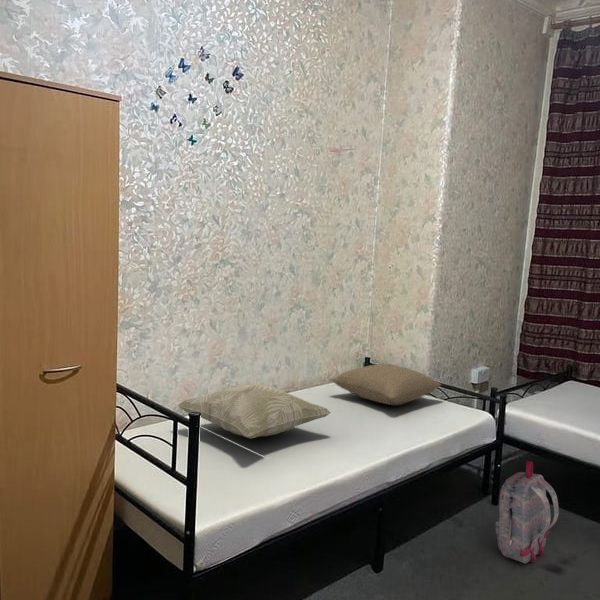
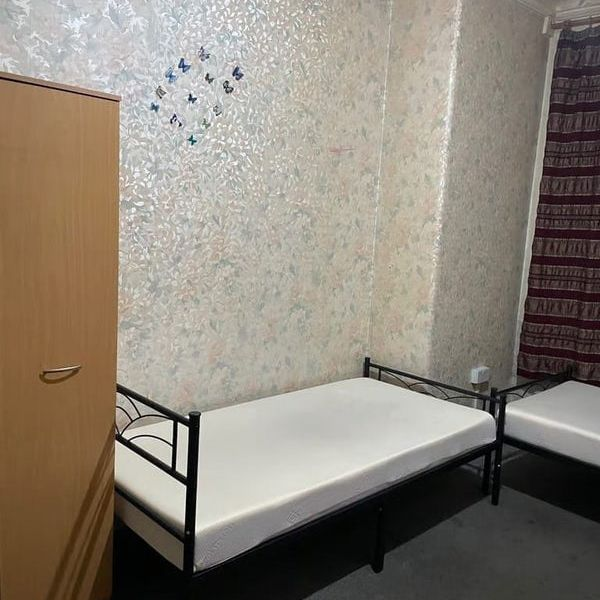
- pillow (385, 383)
- backpack (528, 508)
- decorative pillow (254, 409)
